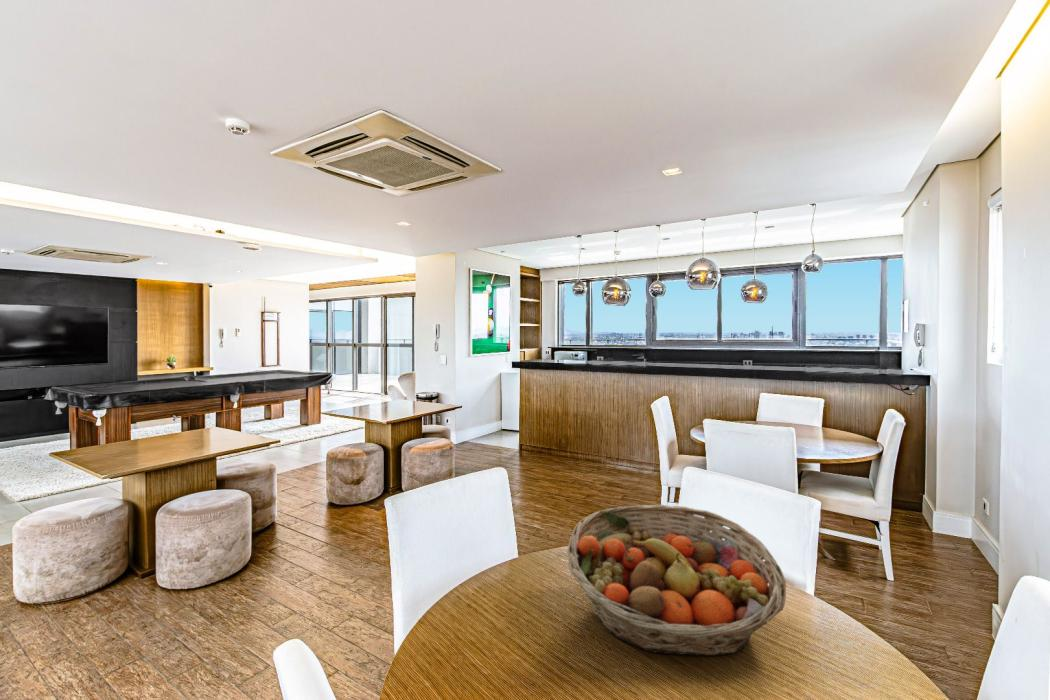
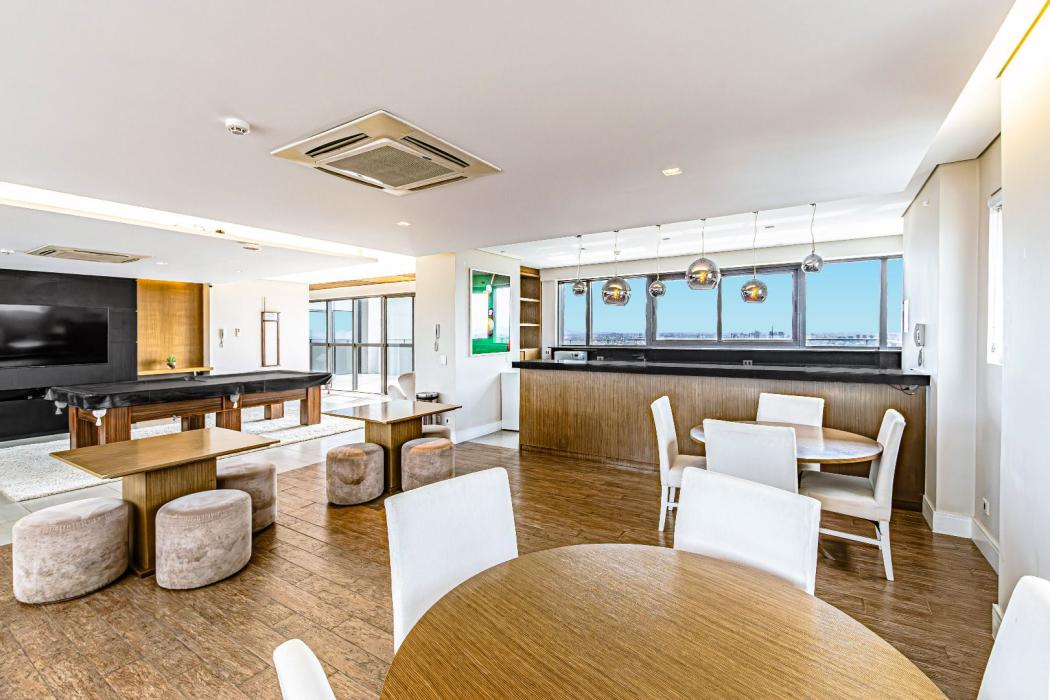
- fruit basket (669, 572)
